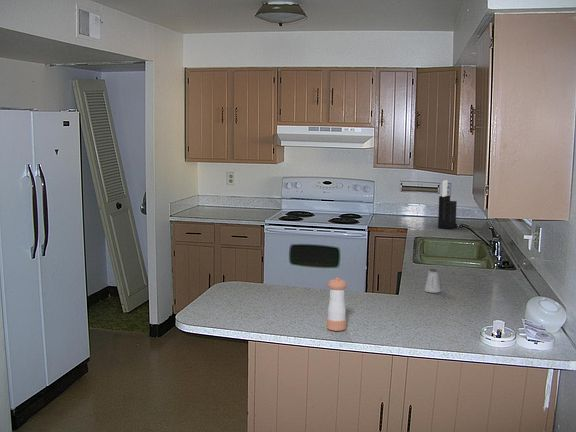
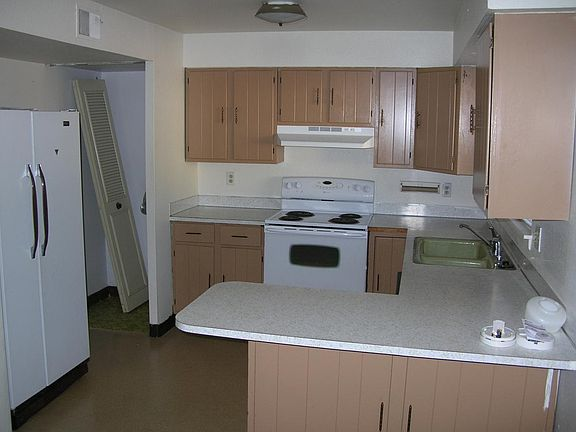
- saltshaker (432, 280)
- knife block (449, 203)
- pepper shaker (336, 302)
